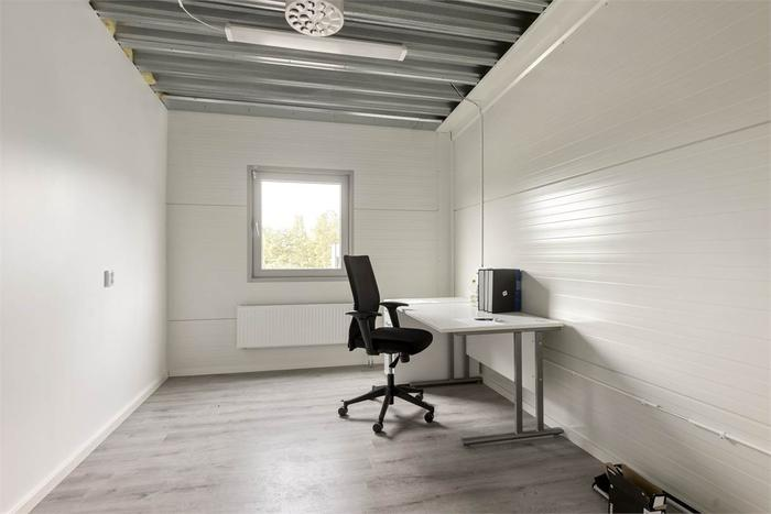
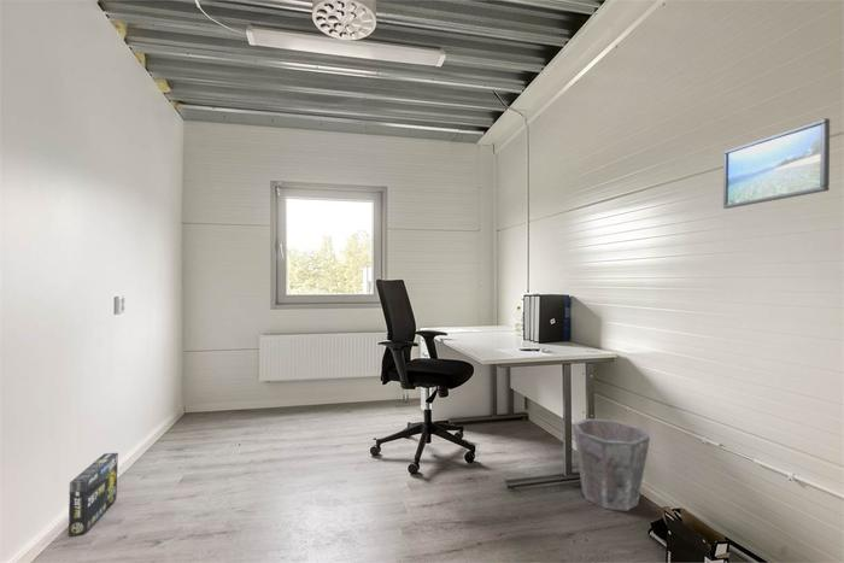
+ box (94, 491)
+ waste bin (609, 463)
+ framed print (770, 168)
